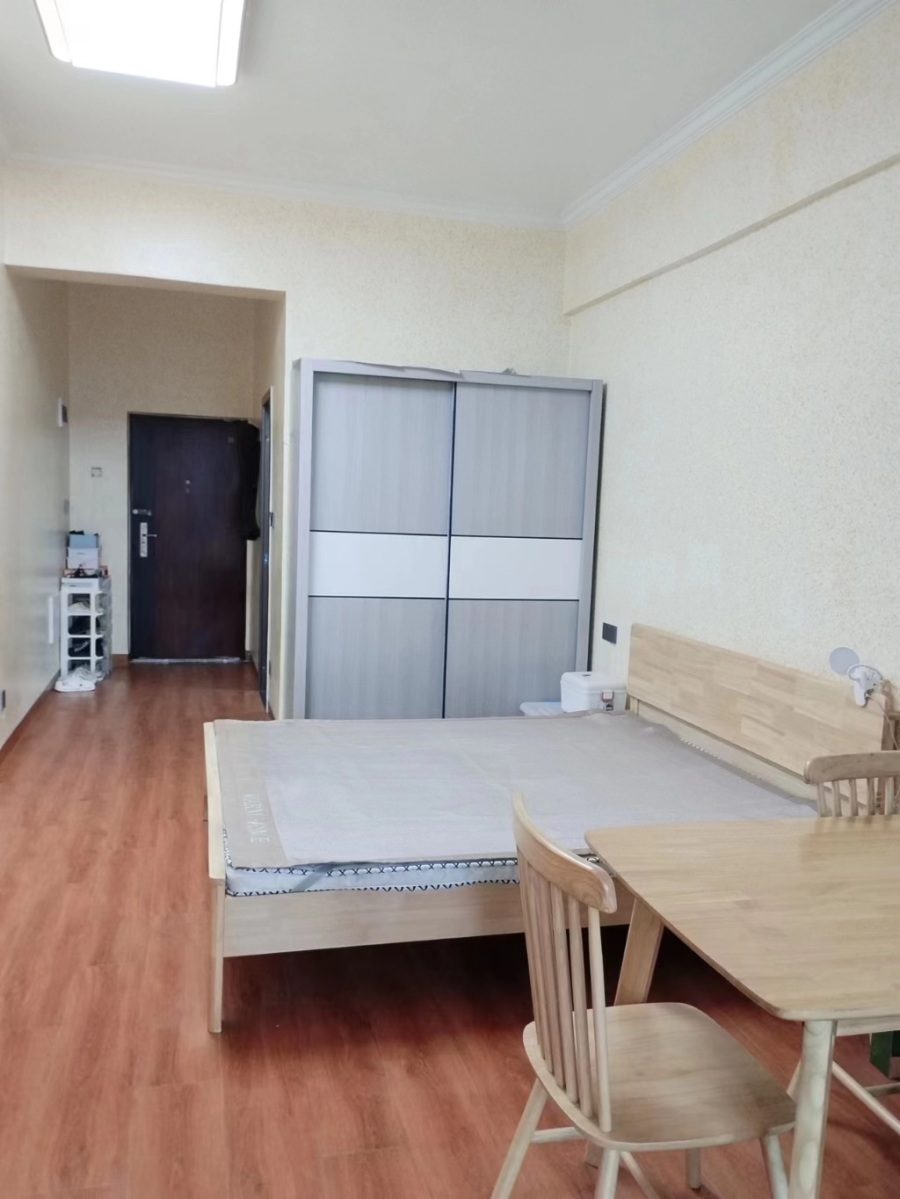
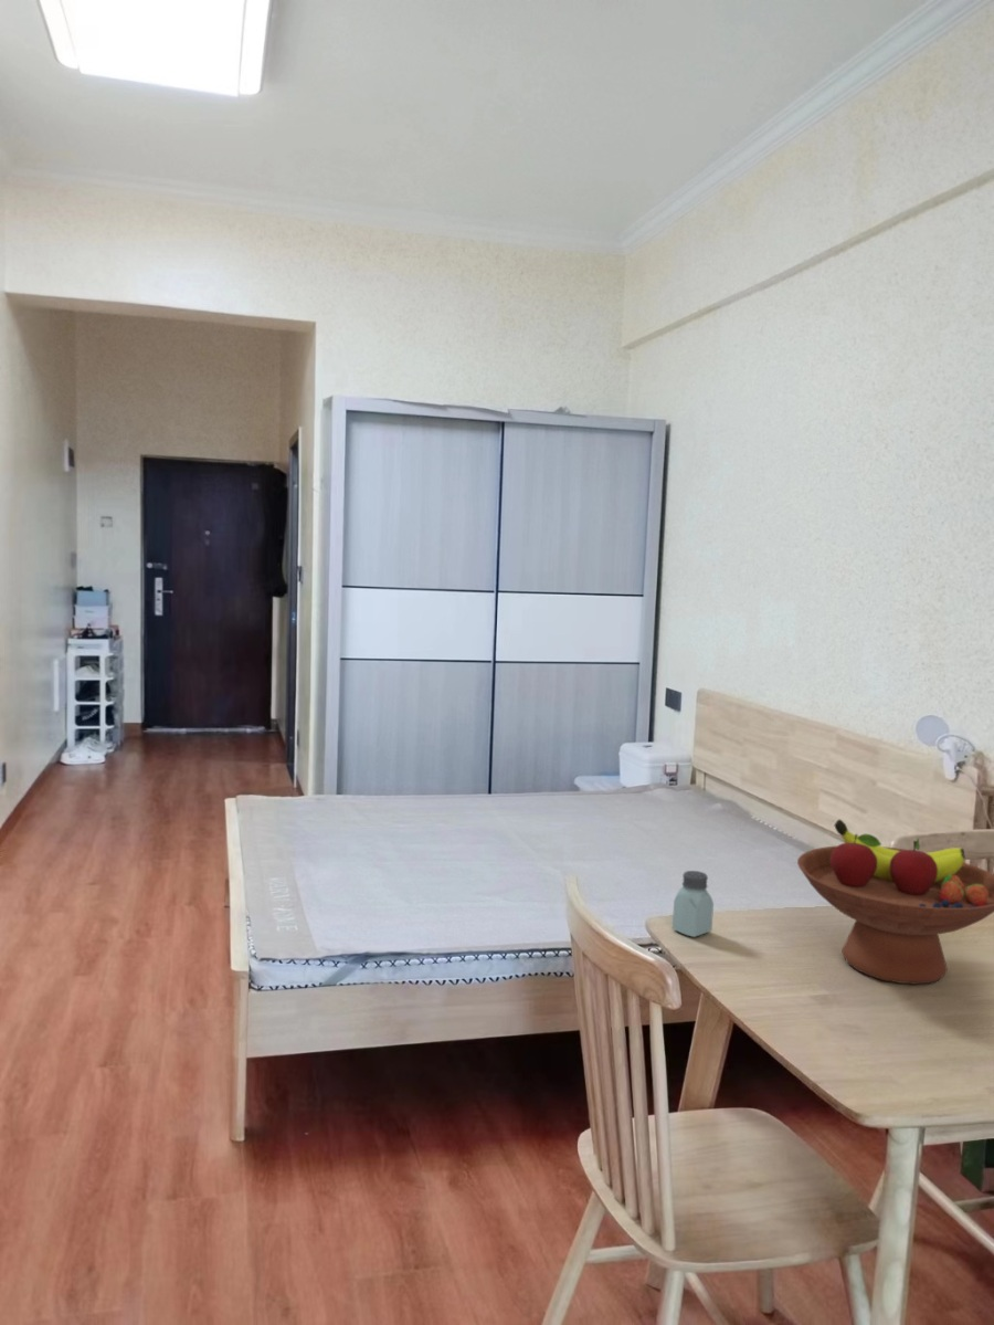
+ saltshaker (694, 902)
+ fruit bowl (898, 902)
